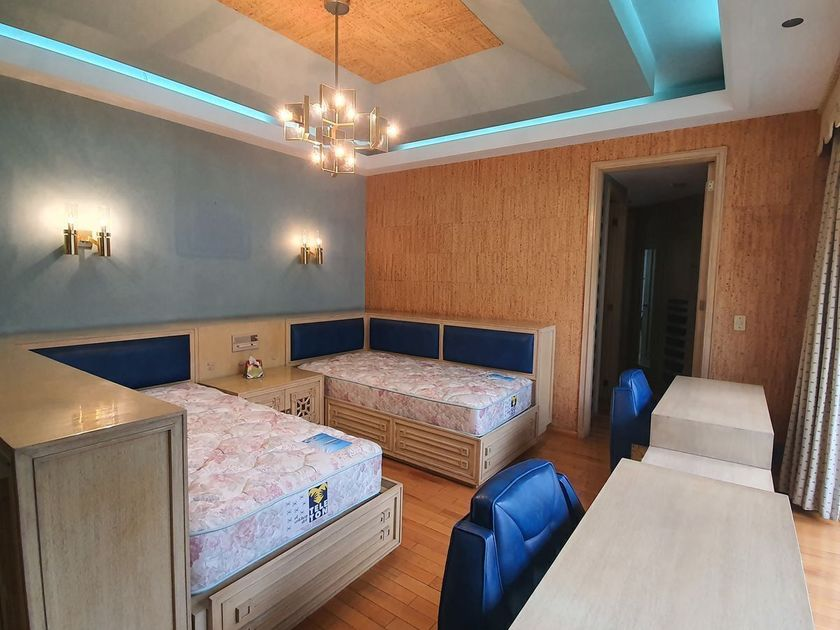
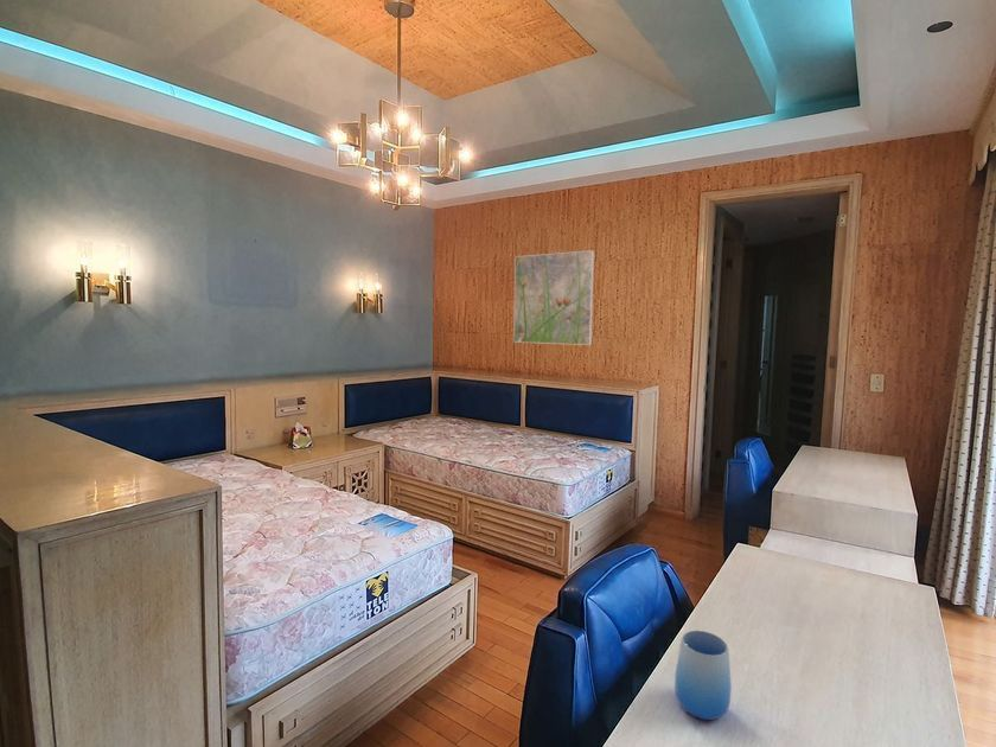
+ cup (702, 673)
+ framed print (551, 299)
